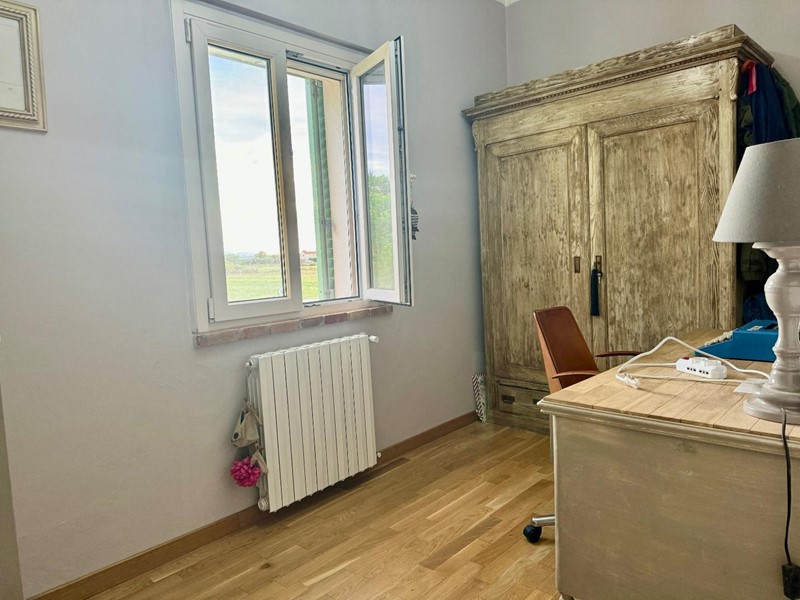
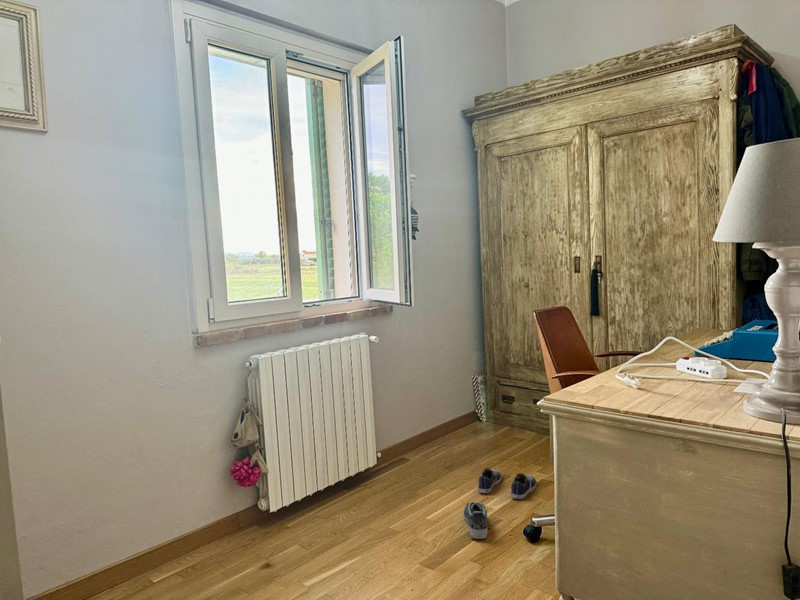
+ sneaker (475, 512)
+ sneaker (501, 477)
